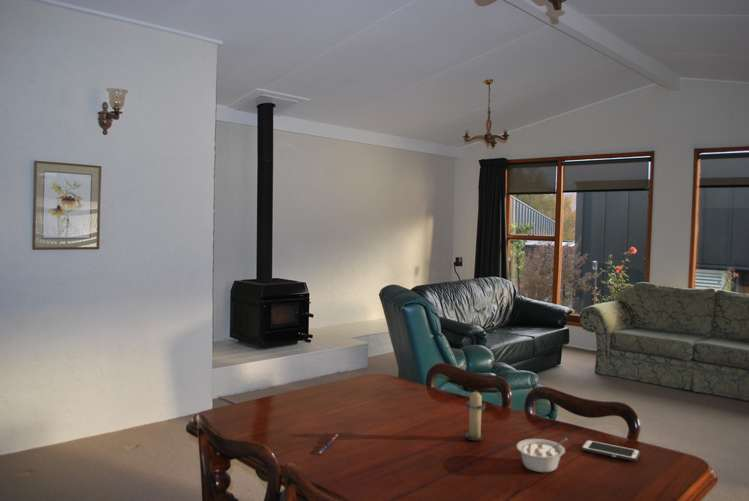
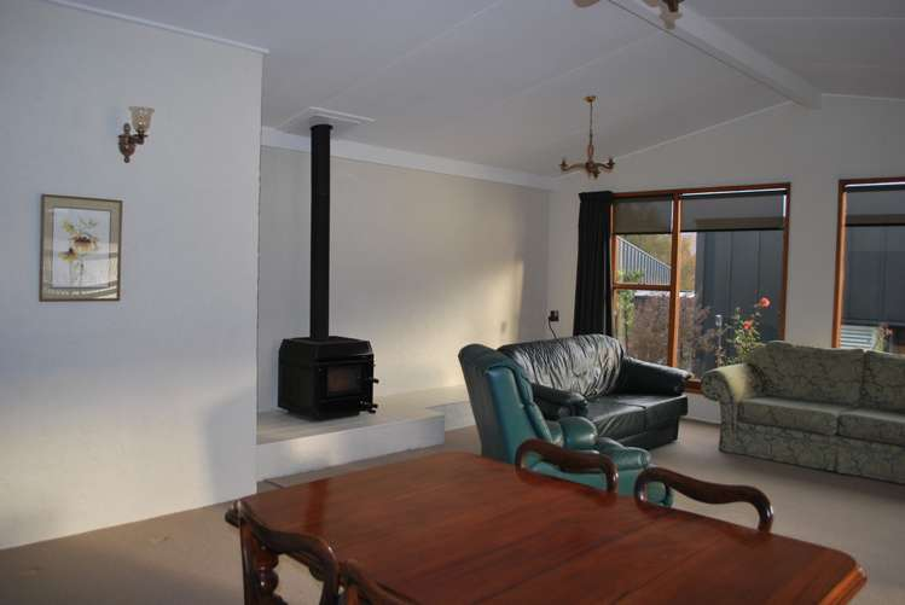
- cell phone (610, 450)
- candle (475, 413)
- pen (328, 443)
- legume (540, 454)
